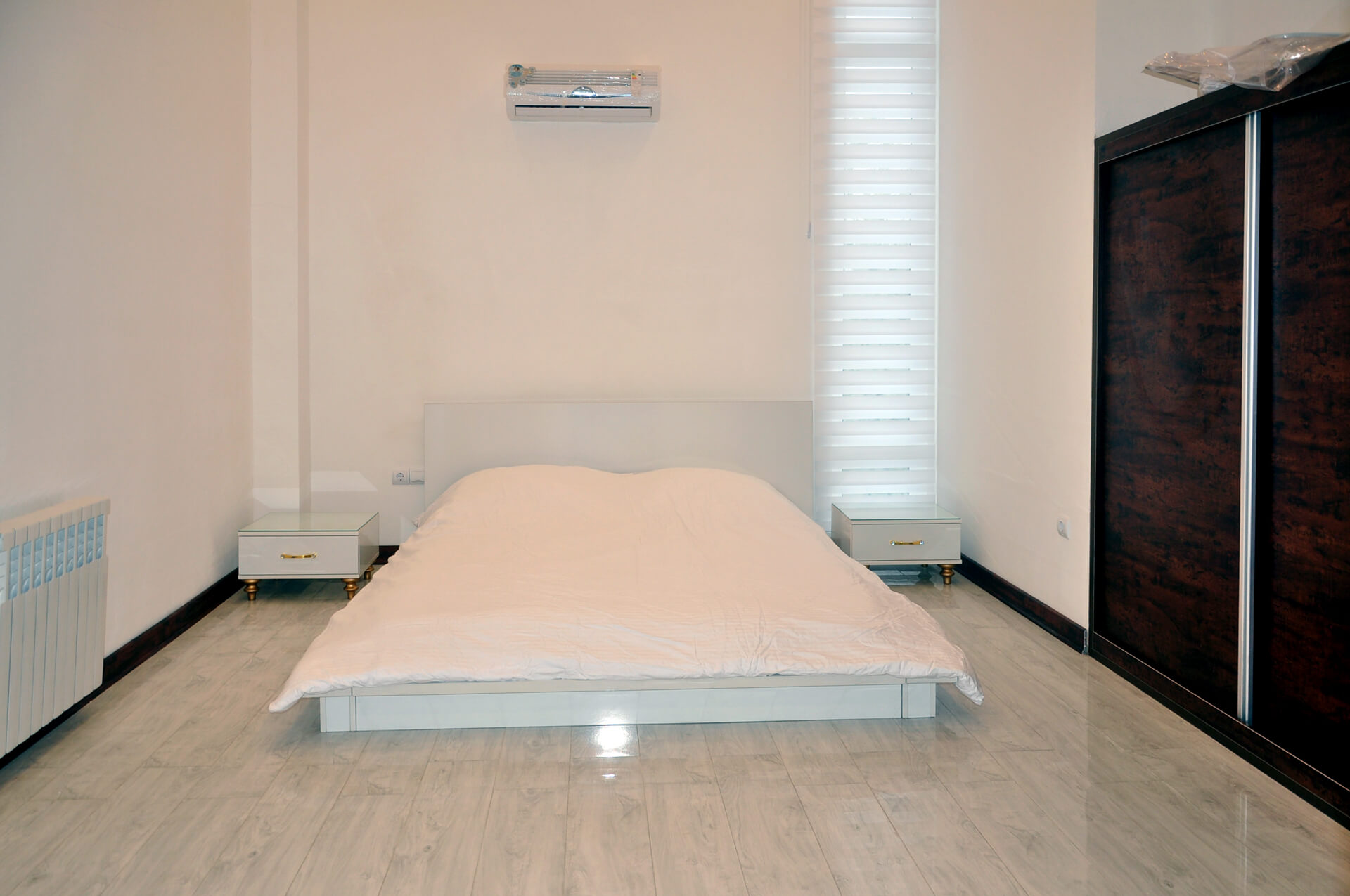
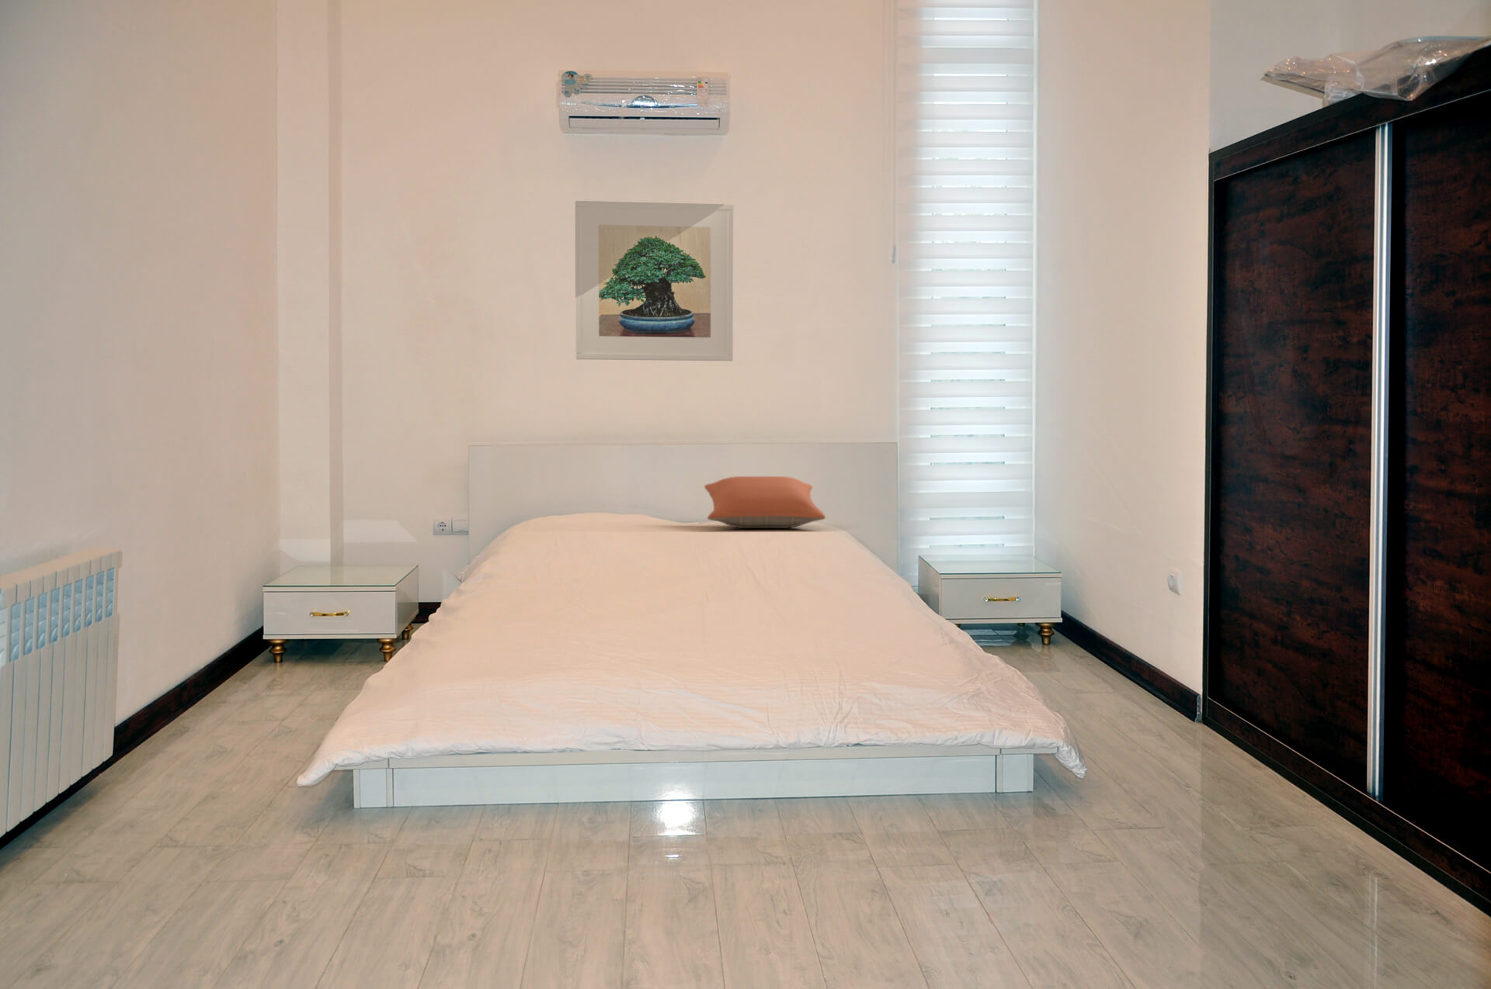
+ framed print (655, 281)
+ pillow (762, 501)
